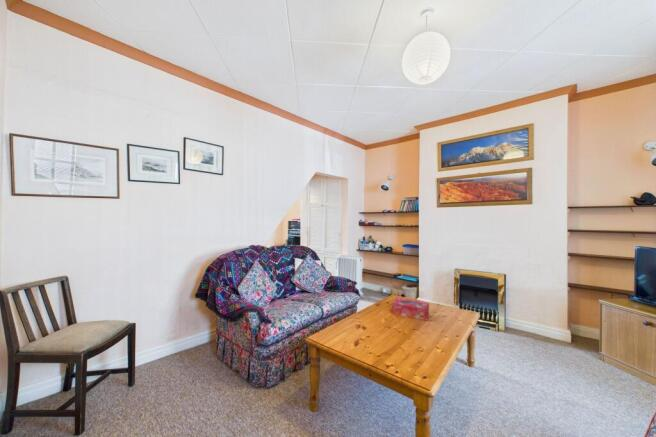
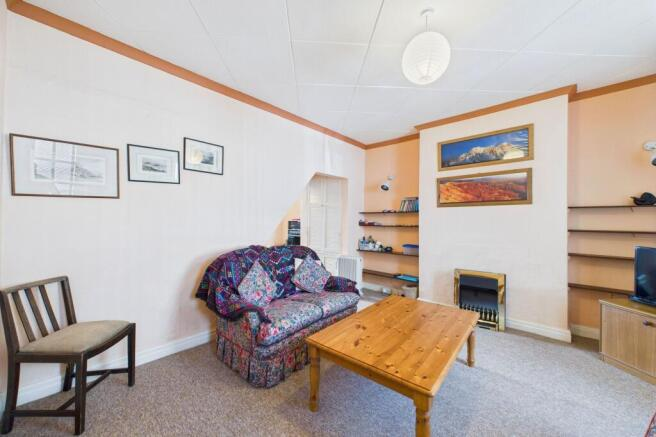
- tissue box (410, 308)
